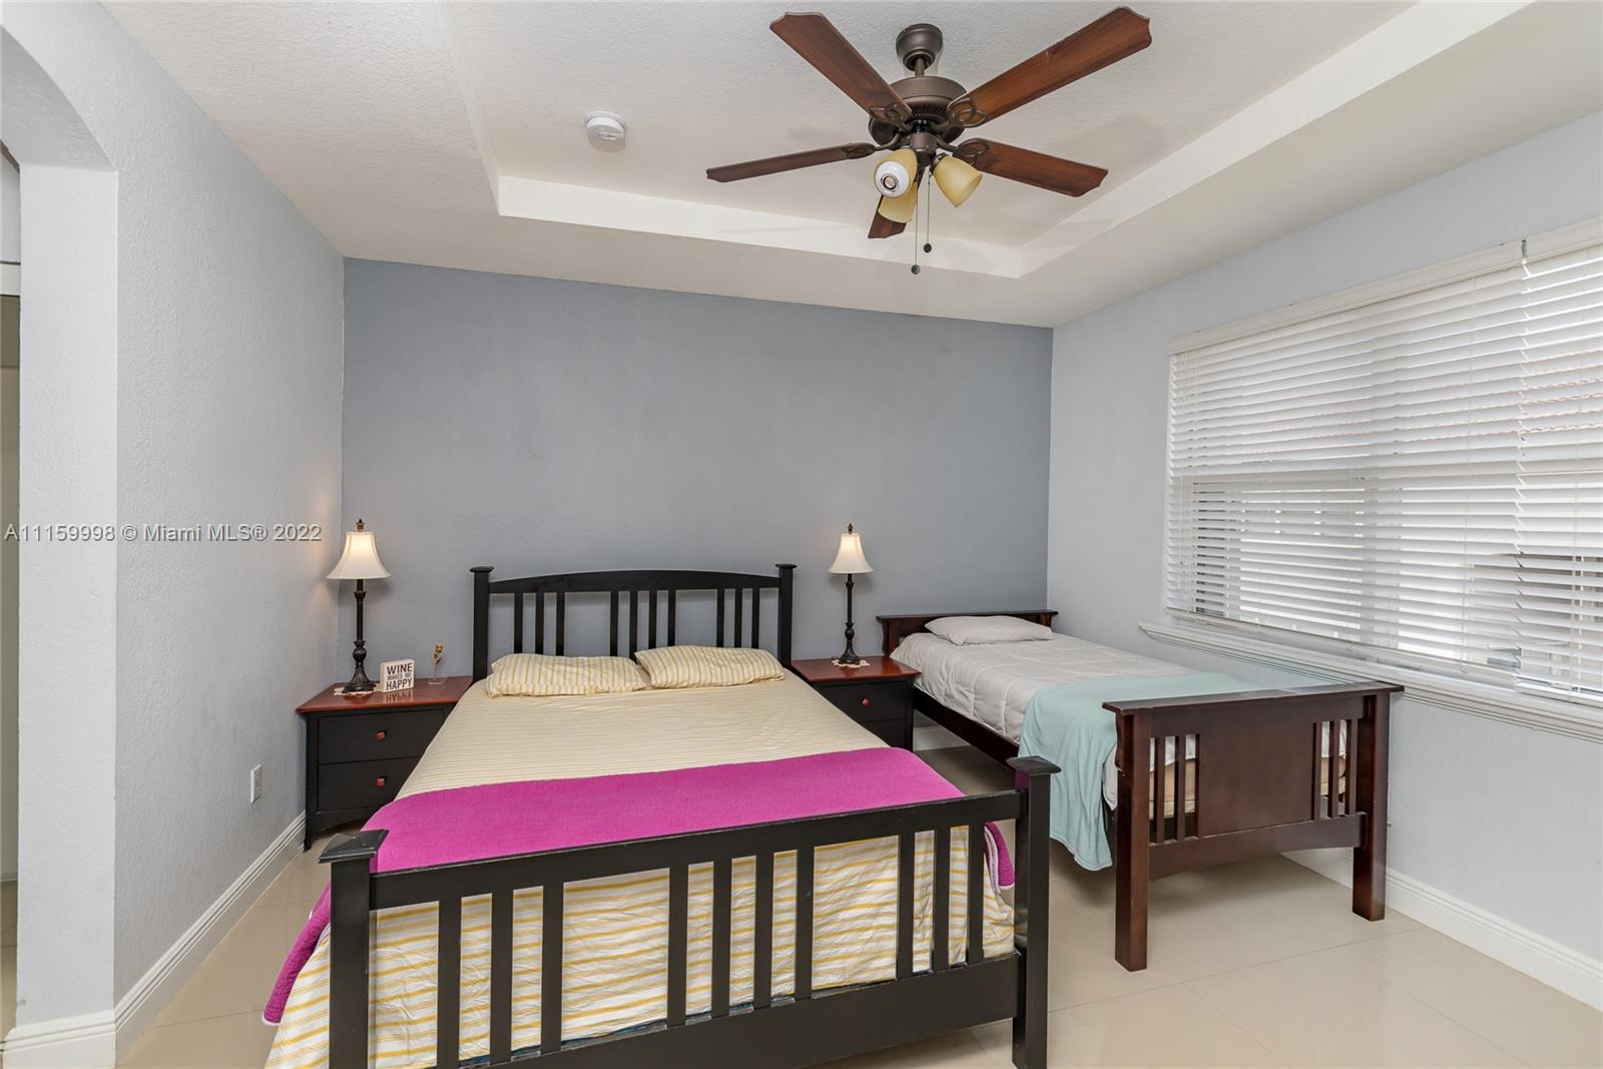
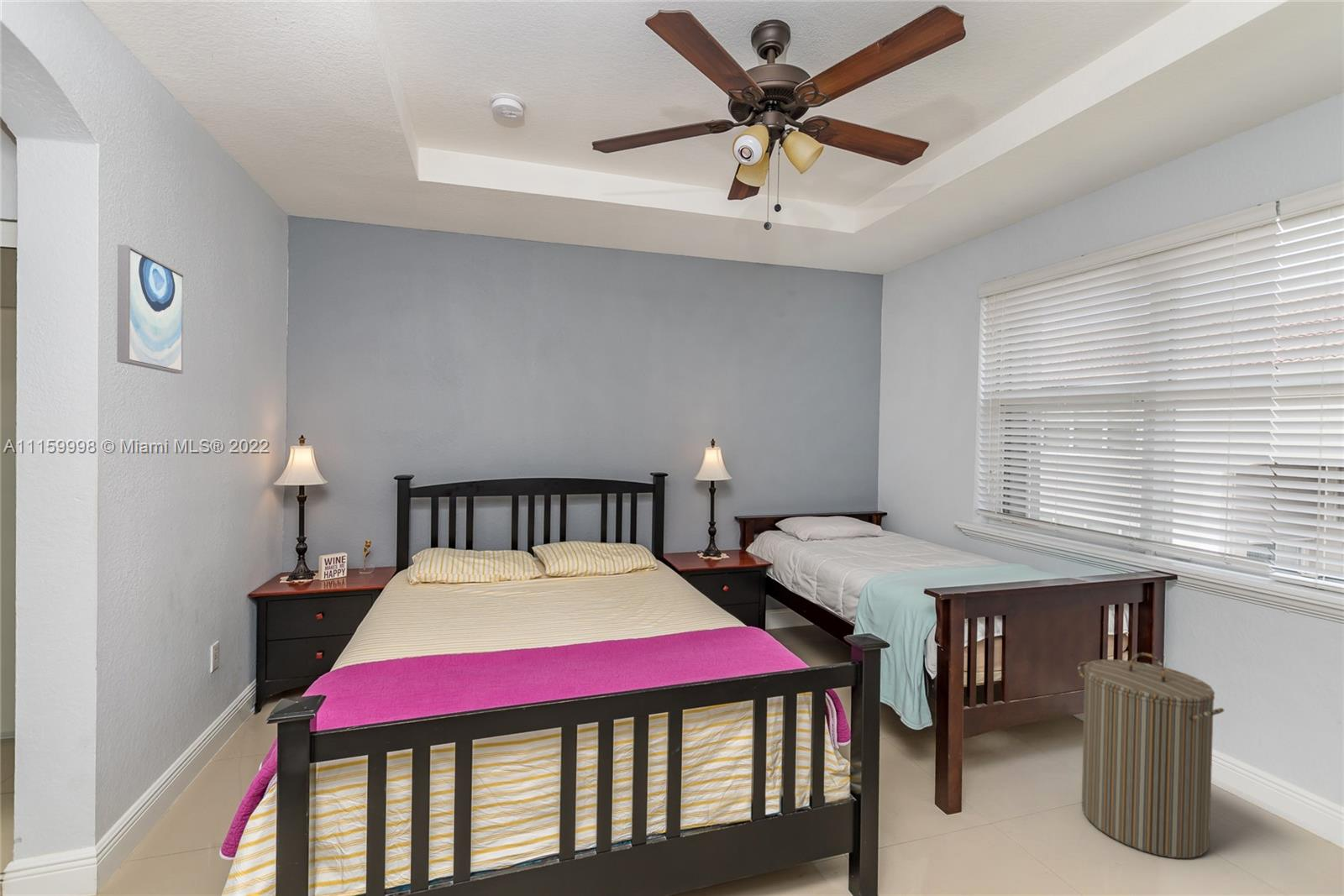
+ laundry hamper (1144, 739)
+ wall art (153, 314)
